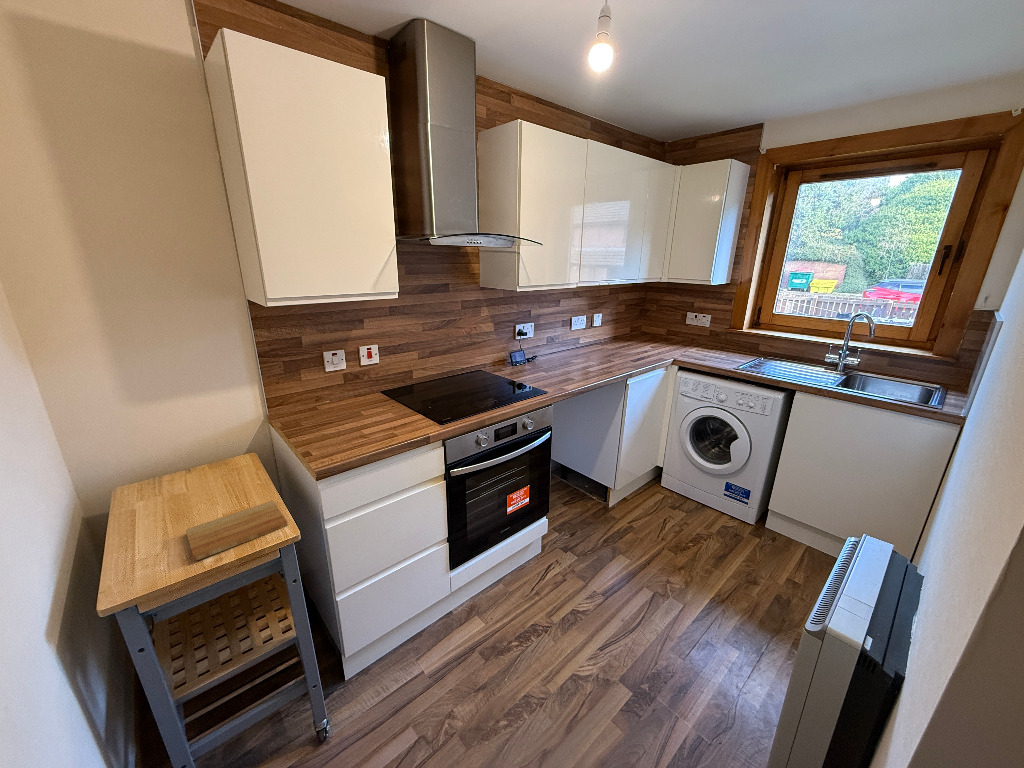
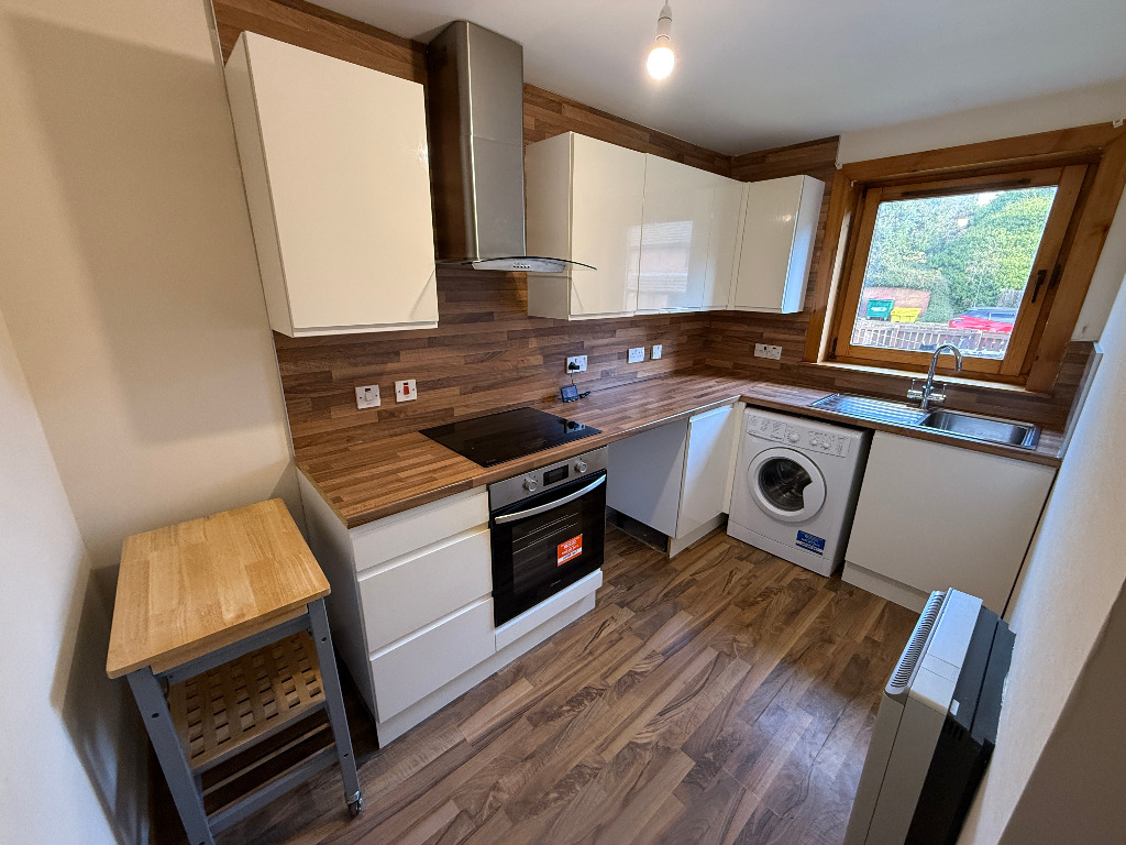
- cutting board (237, 527)
